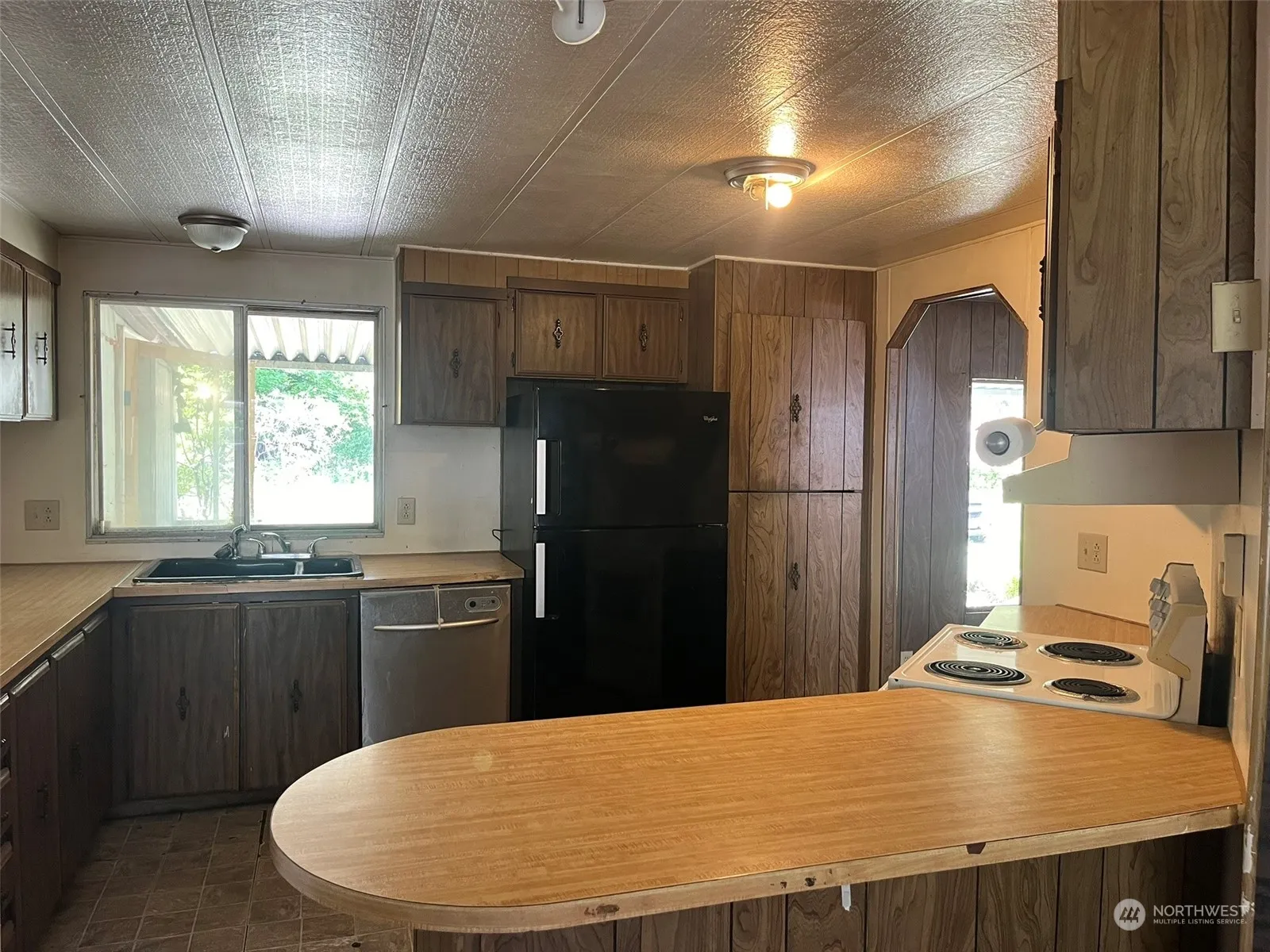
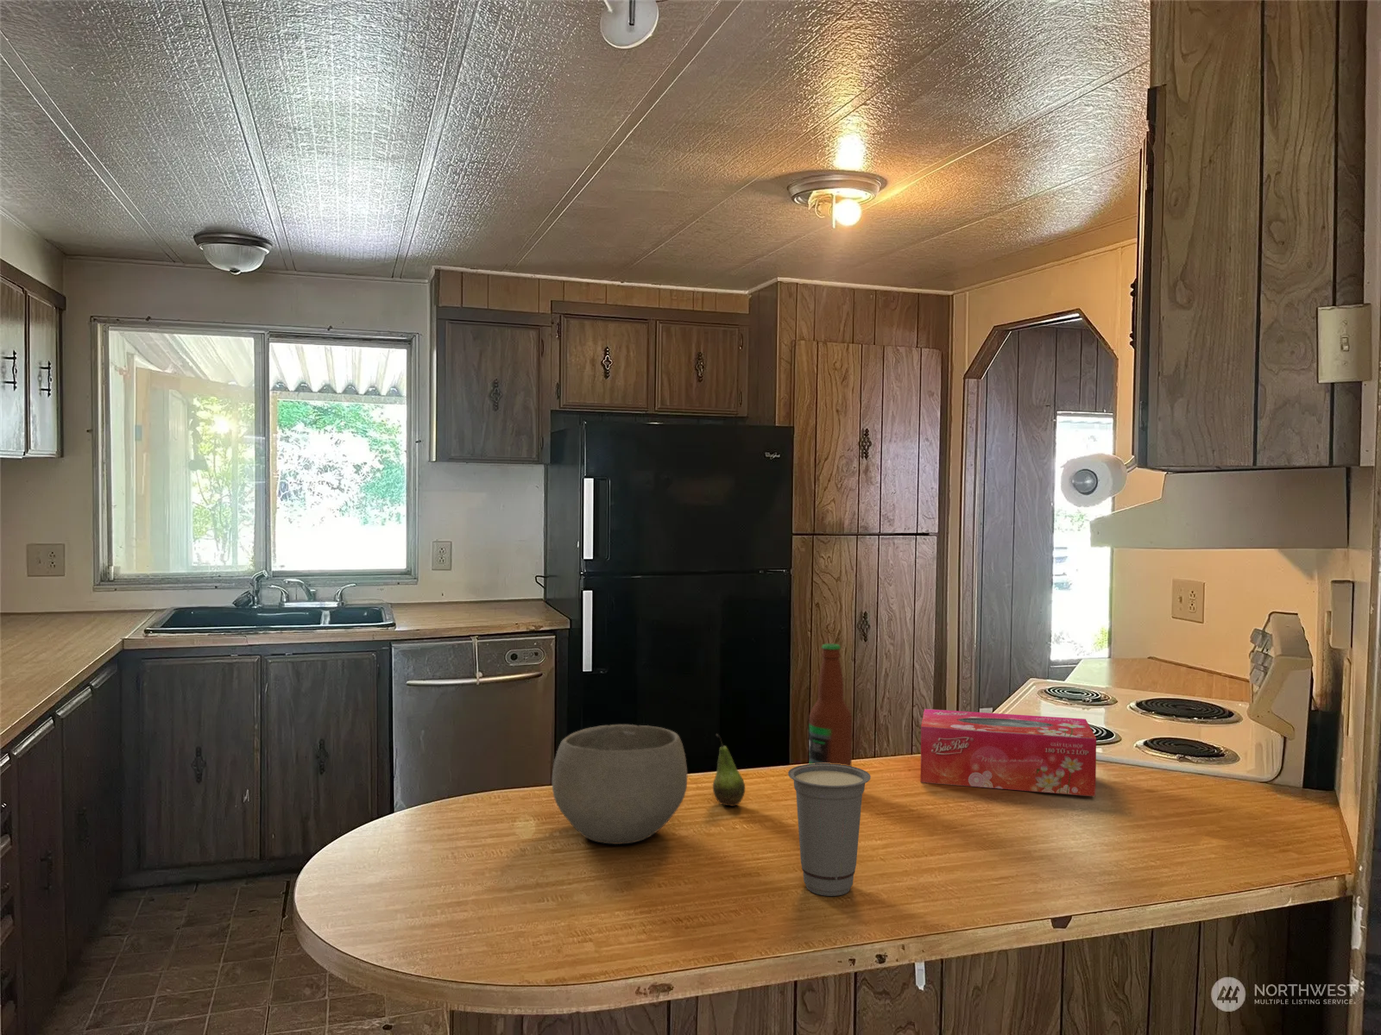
+ tissue box (1004, 749)
+ bowl (620, 786)
+ bottle (831, 716)
+ cup (829, 831)
+ fruit (729, 768)
